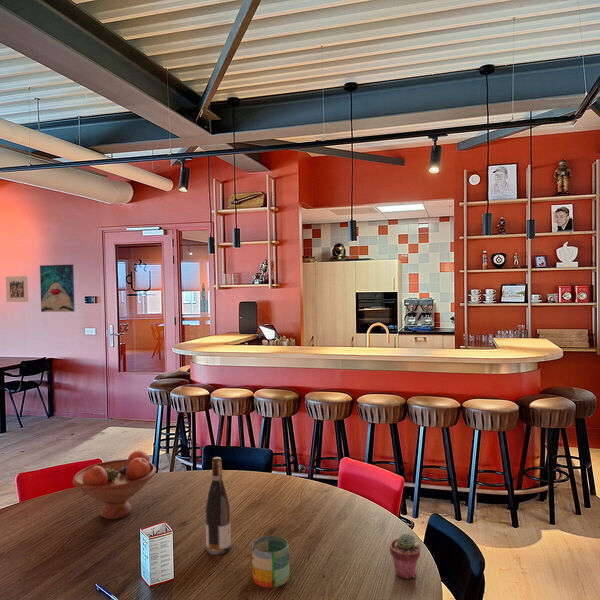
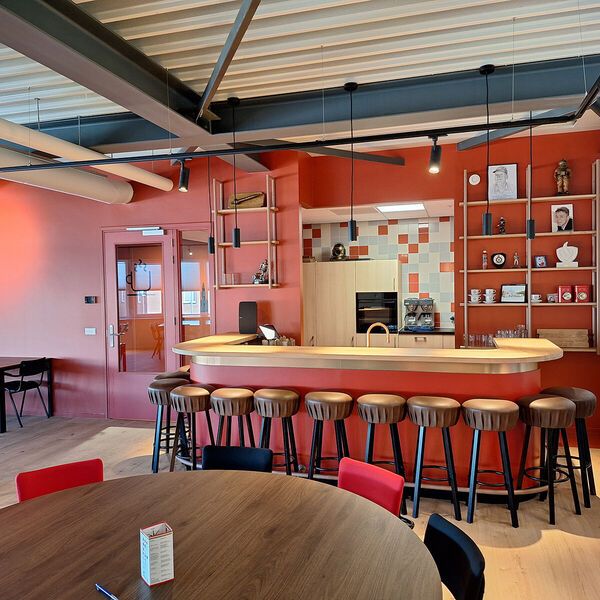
- fruit bowl (115, 484)
- mug (271, 557)
- potted succulent (405, 554)
- wine bottle (217, 503)
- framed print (17, 289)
- wall art (57, 288)
